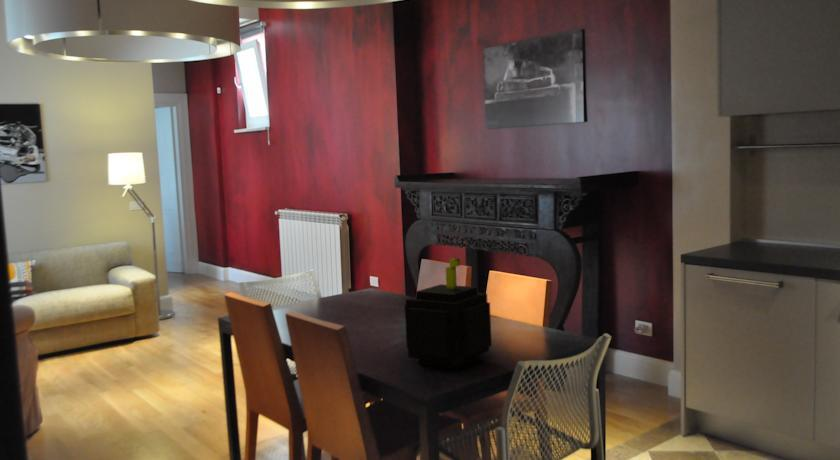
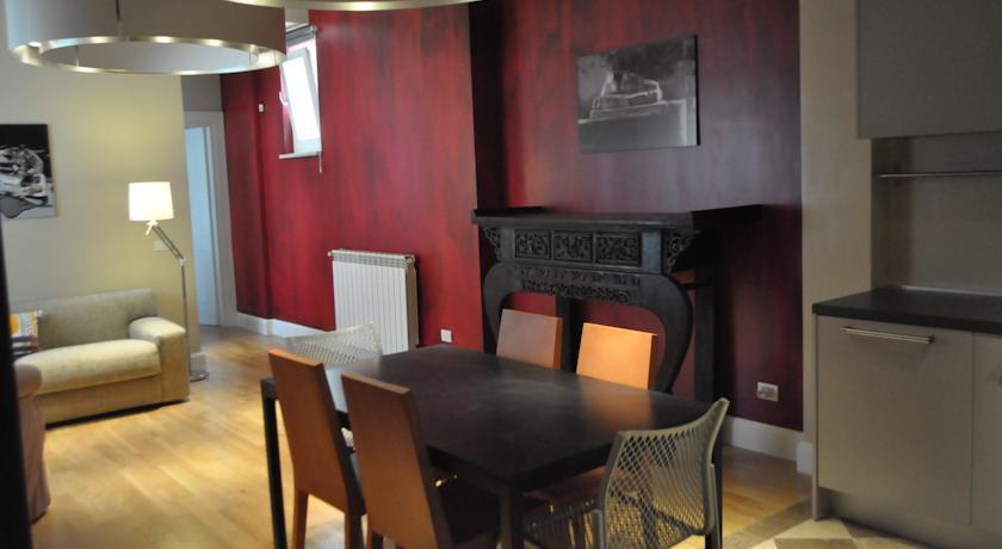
- plant pot (447, 310)
